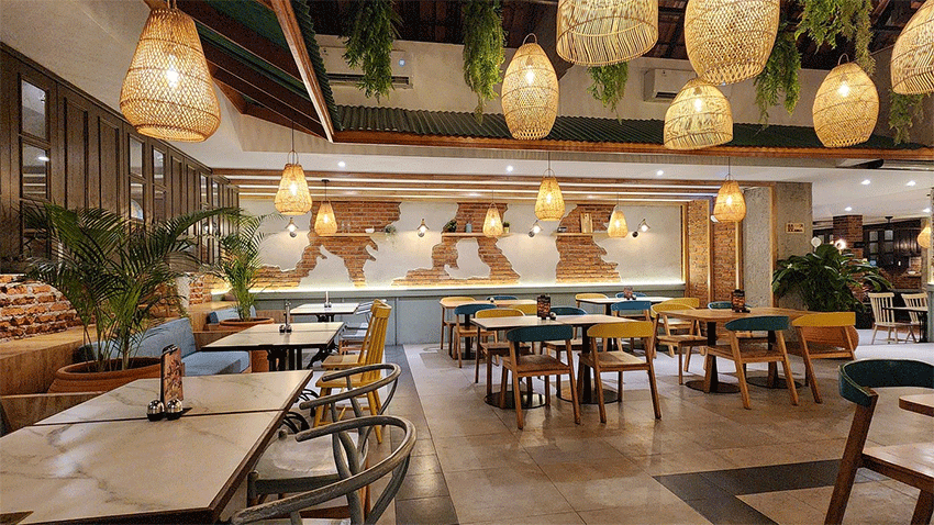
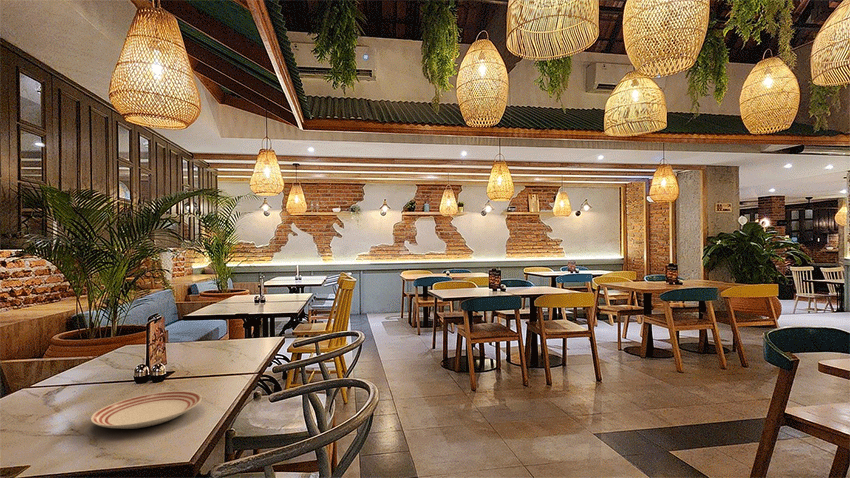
+ dinner plate (149, 410)
